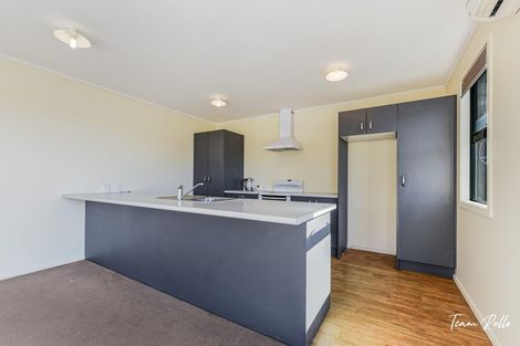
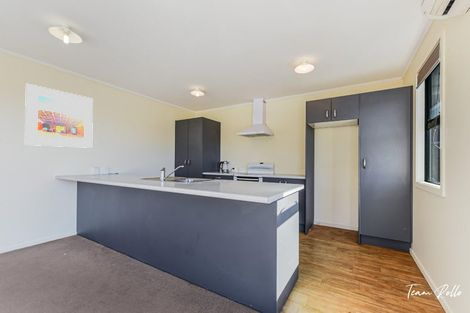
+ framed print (62, 119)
